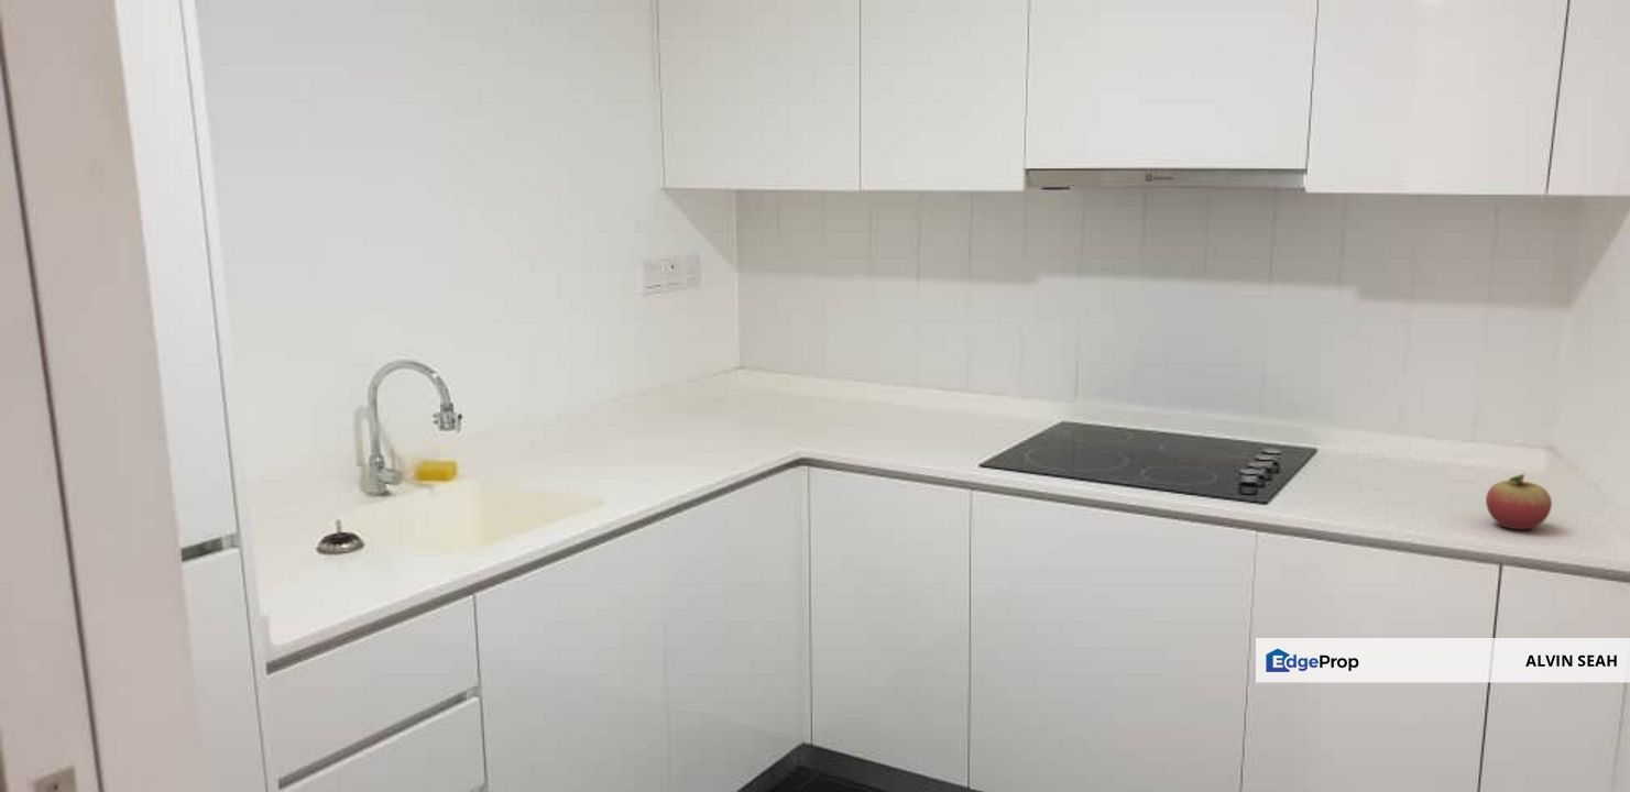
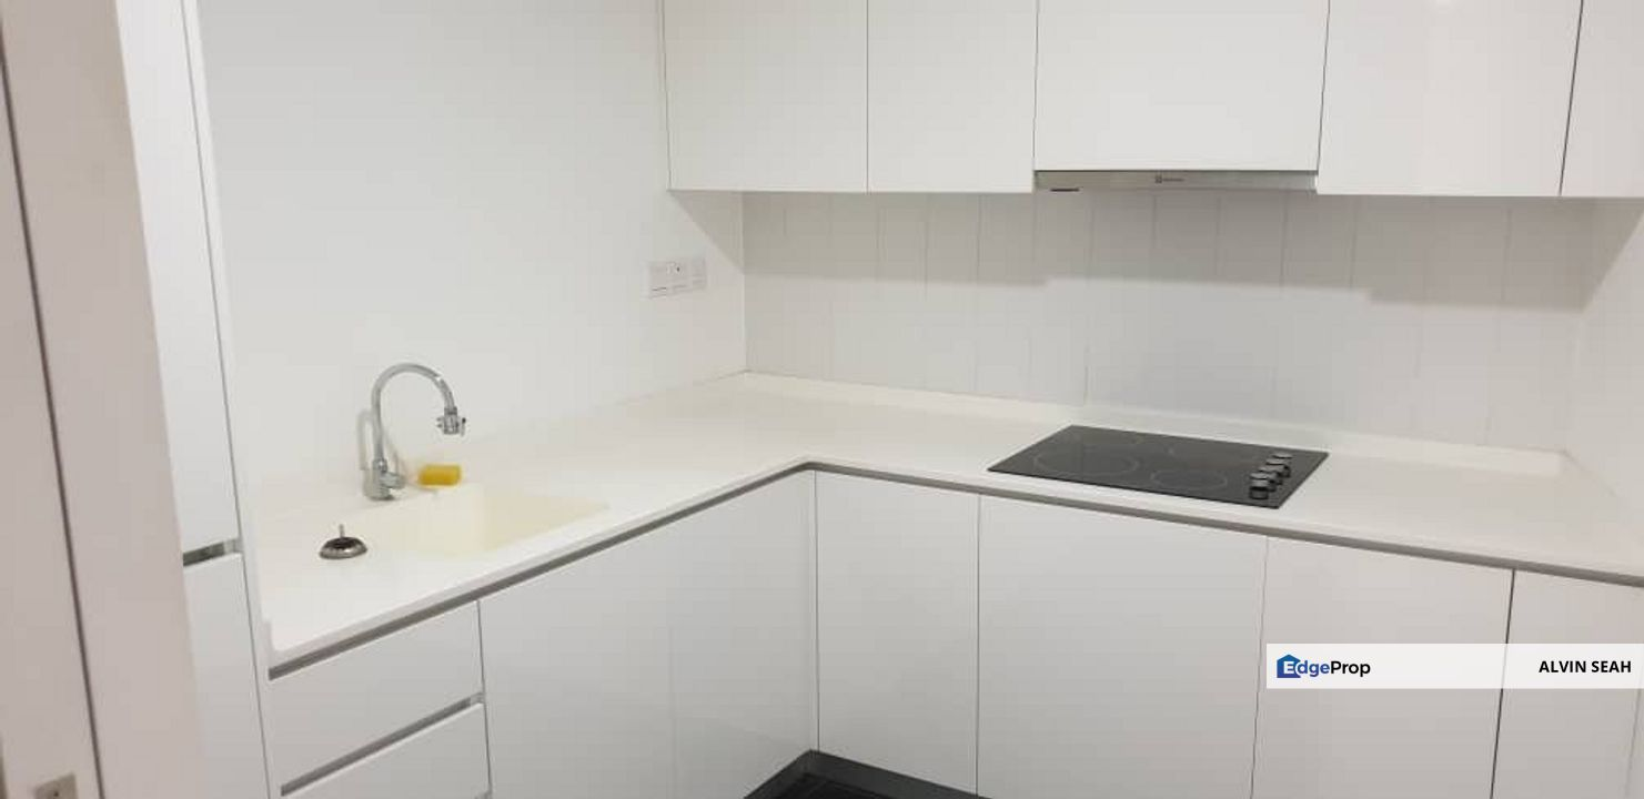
- fruit (1518, 498)
